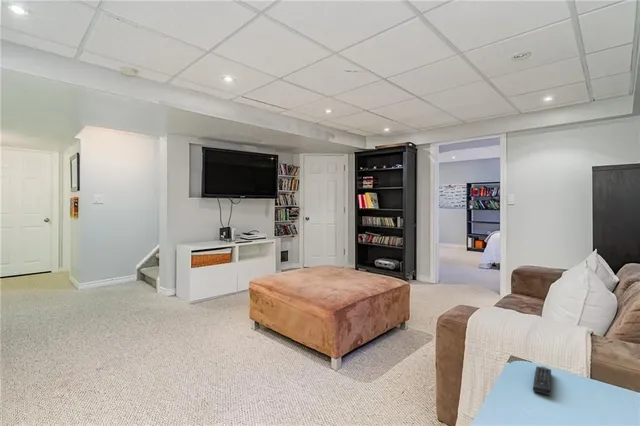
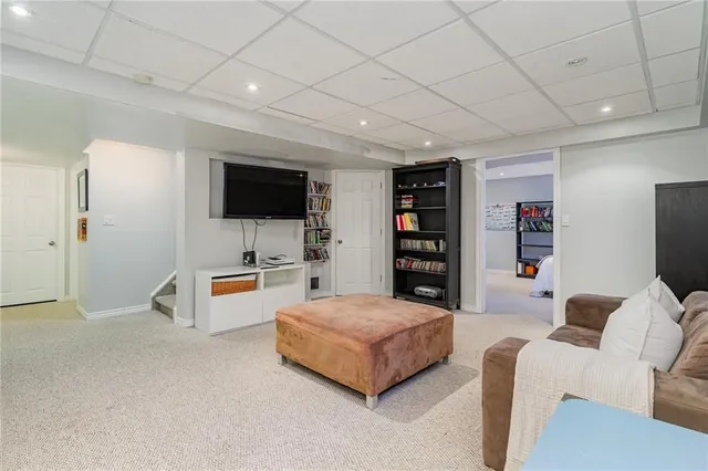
- remote control (542, 377)
